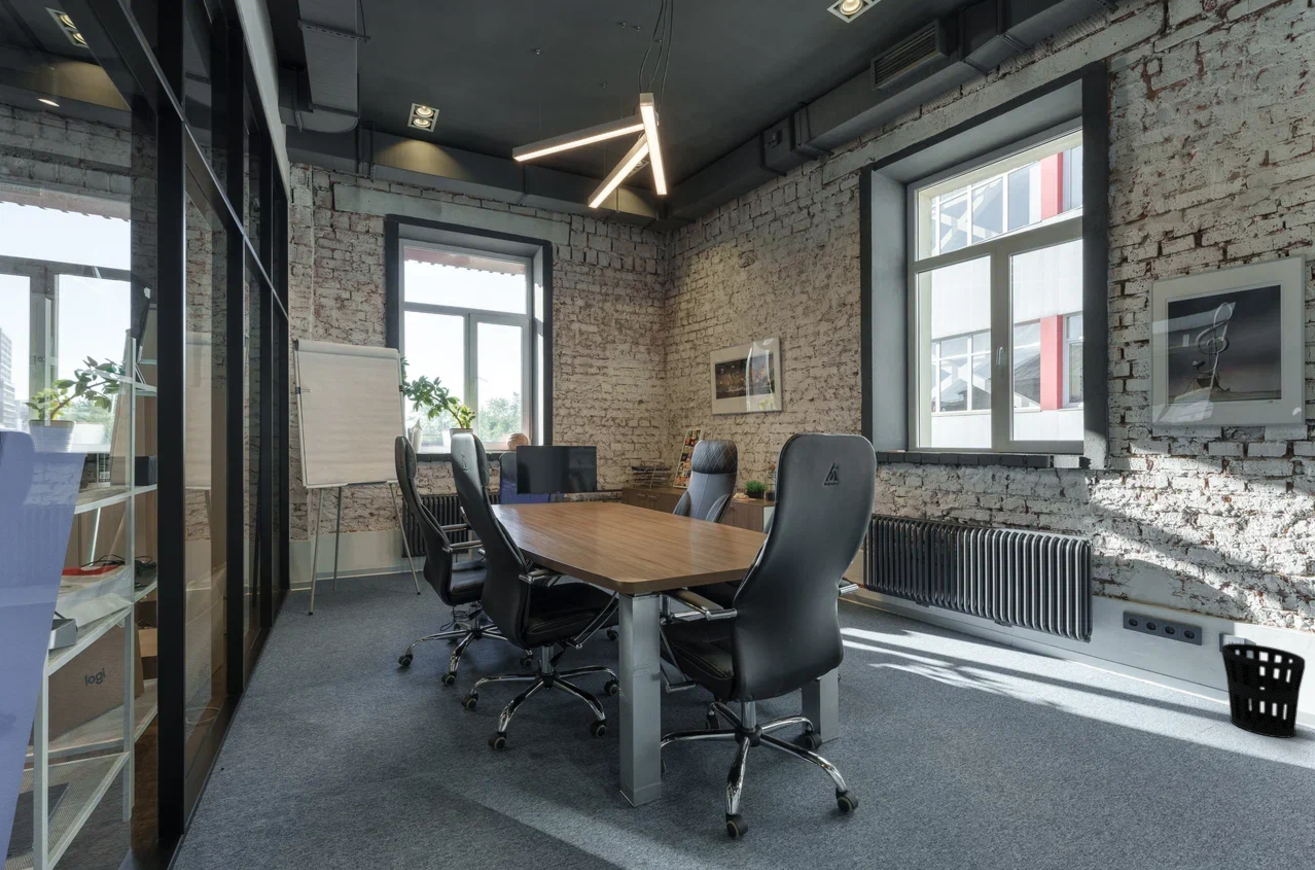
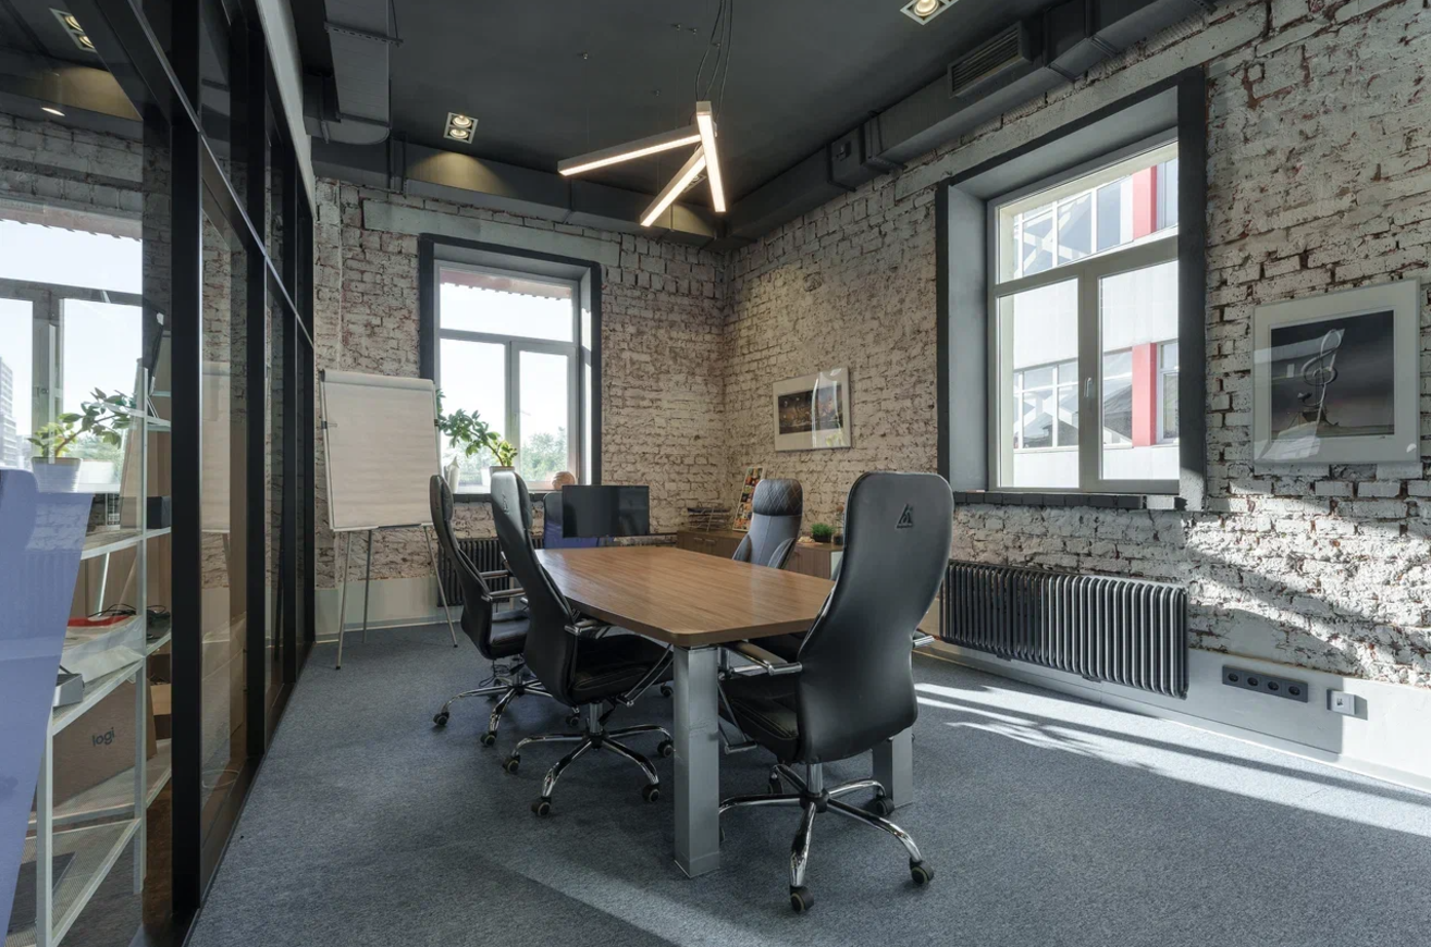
- wastebasket (1262, 689)
